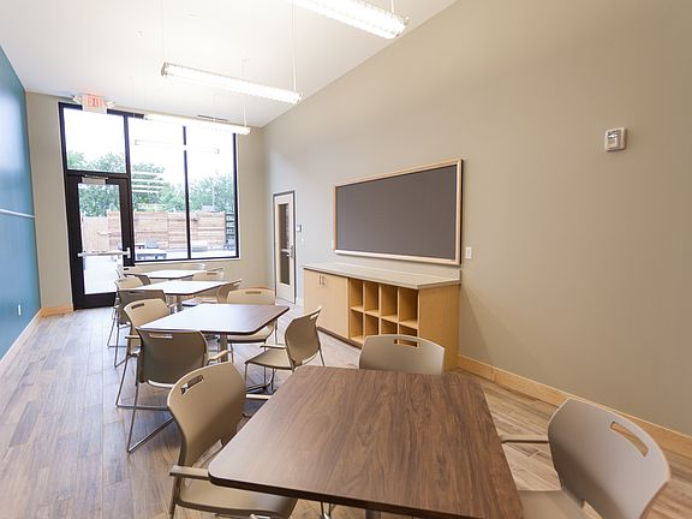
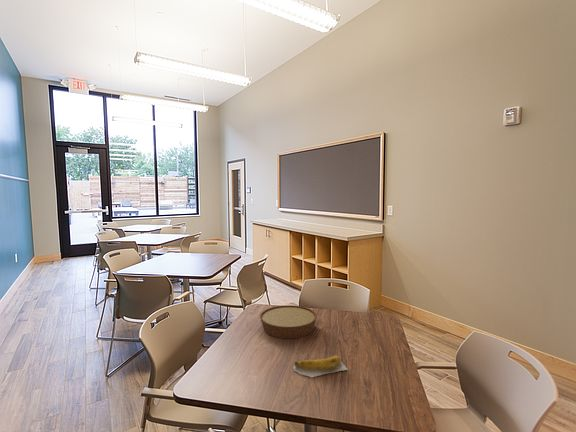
+ banana (321, 361)
+ bowl (288, 321)
